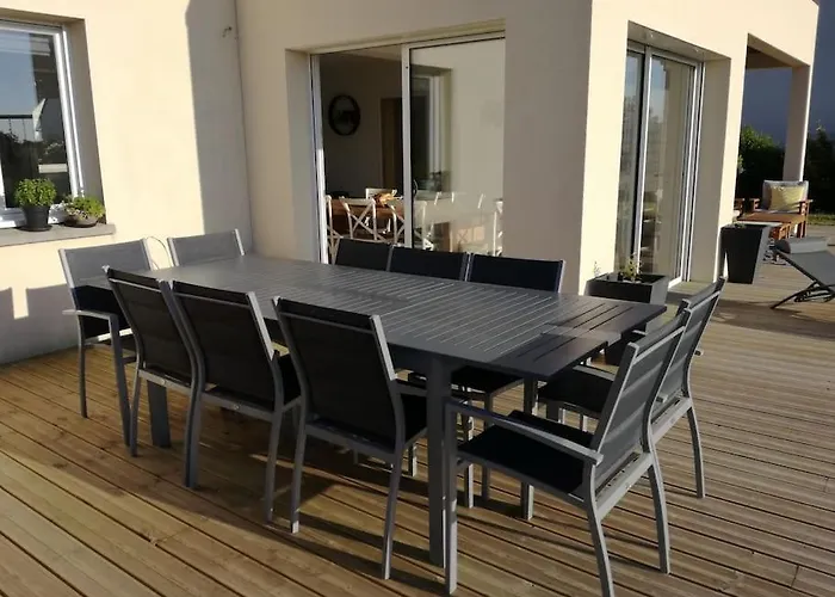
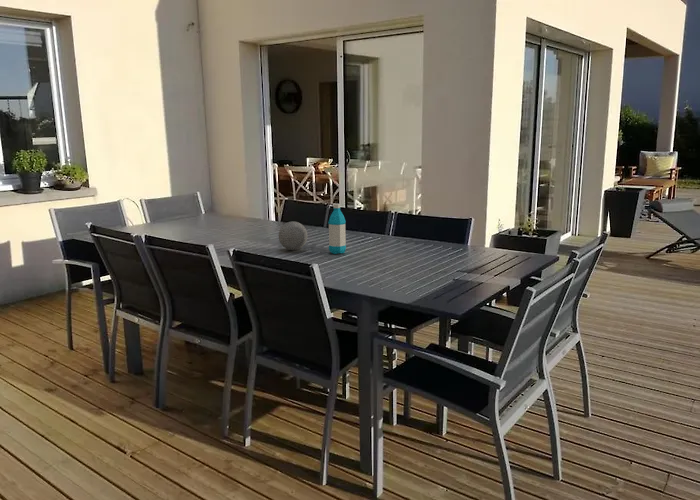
+ water bottle (337, 228)
+ decorative ball (293, 235)
